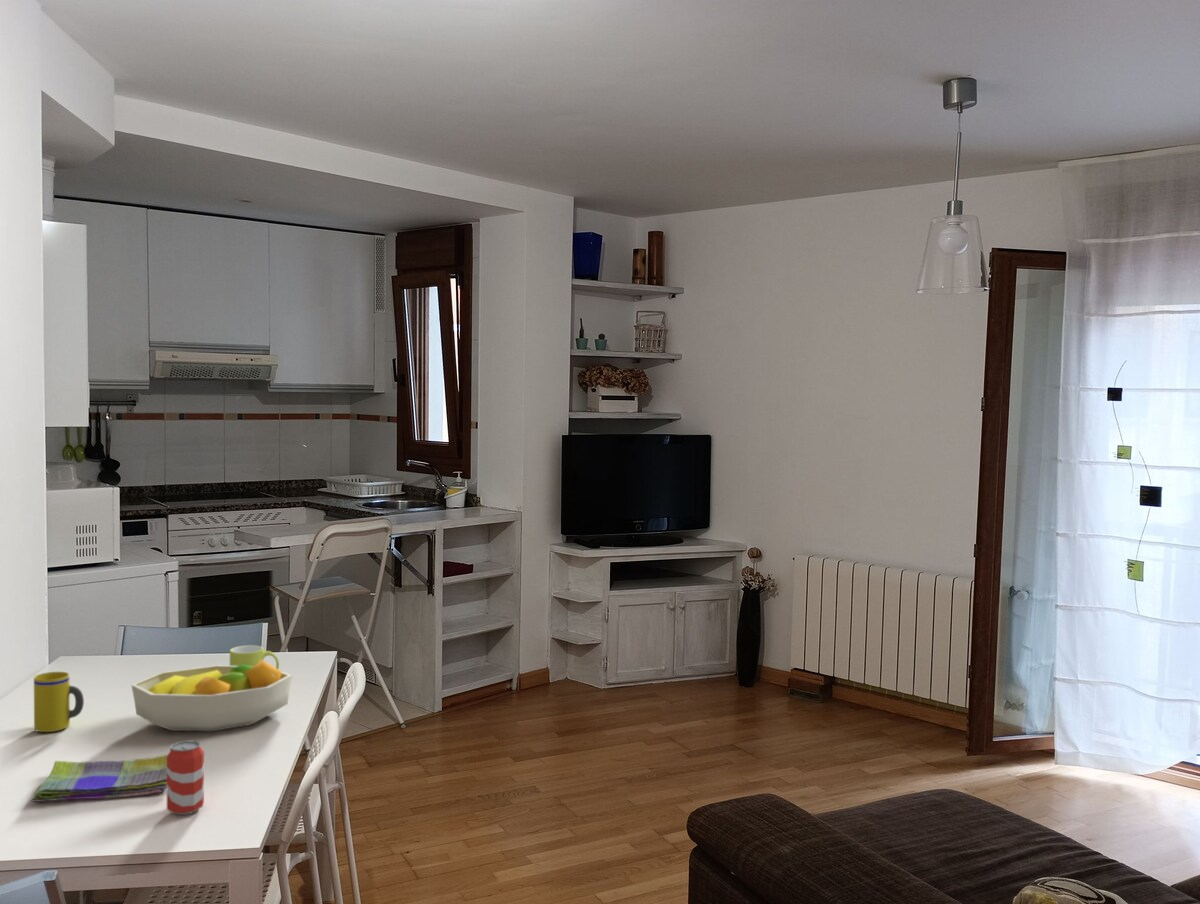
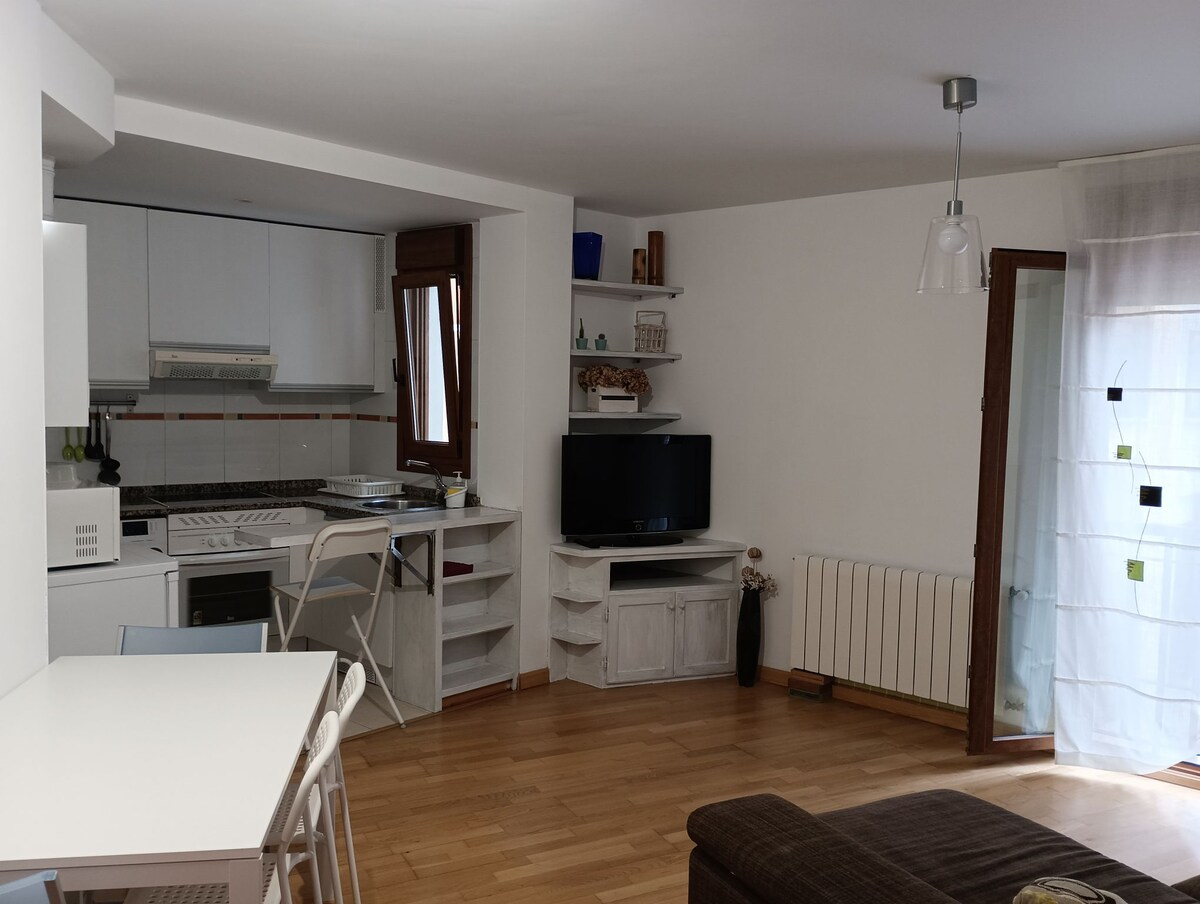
- mug (254, 665)
- beverage can (185, 777)
- fruit bowl (213, 690)
- dish towel (111, 775)
- mug (59, 701)
